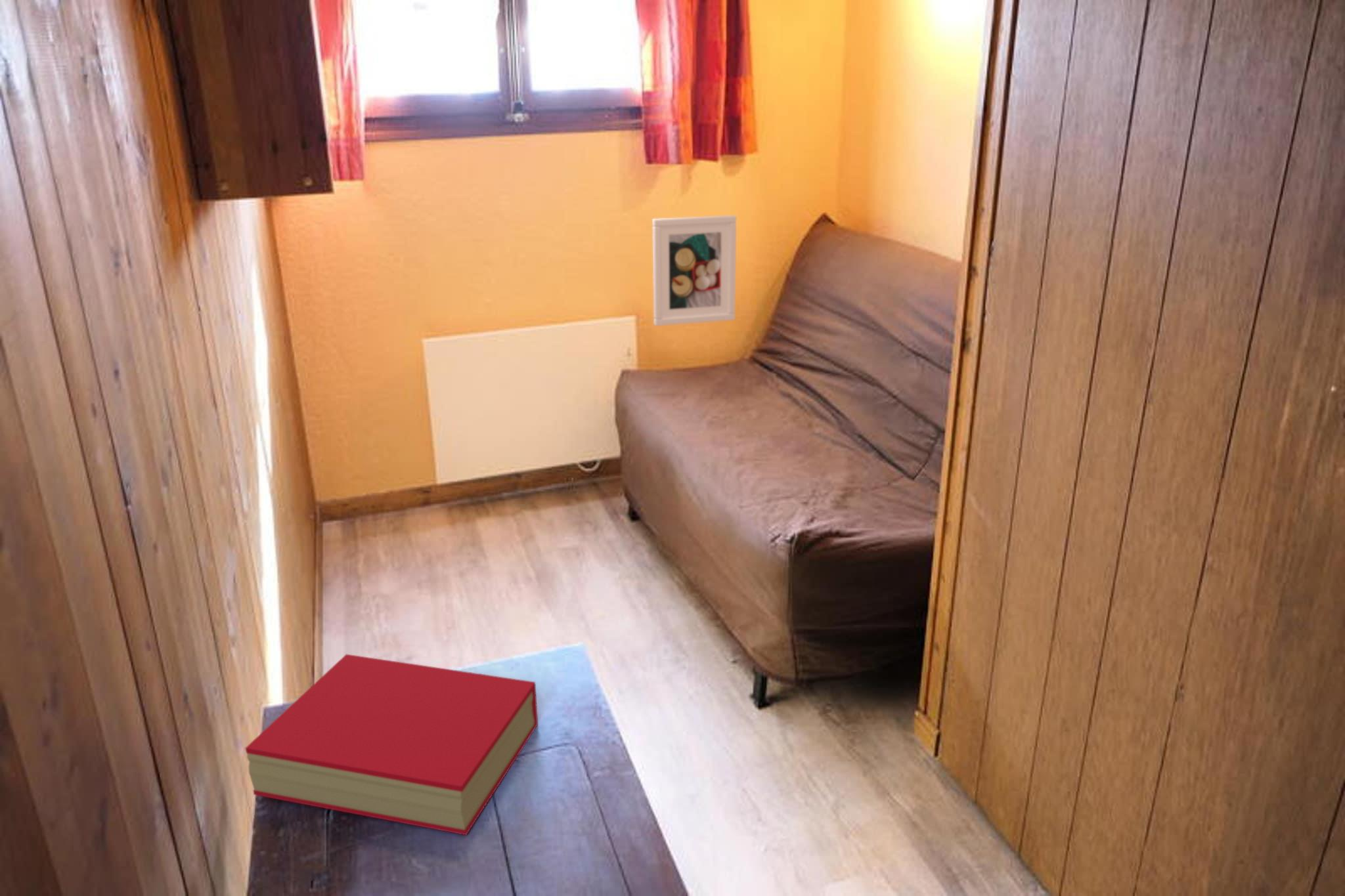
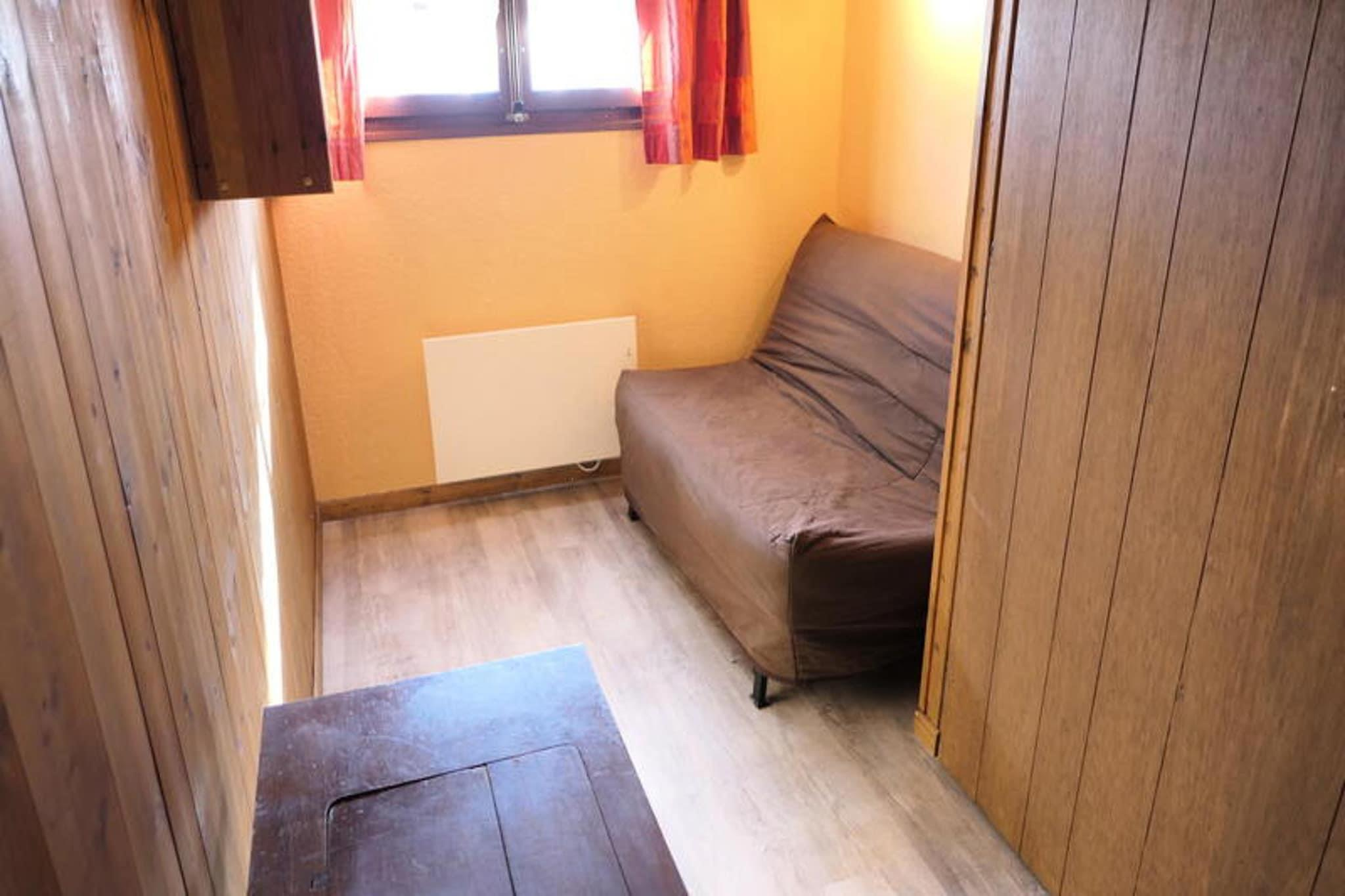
- book (400, 736)
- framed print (694, 270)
